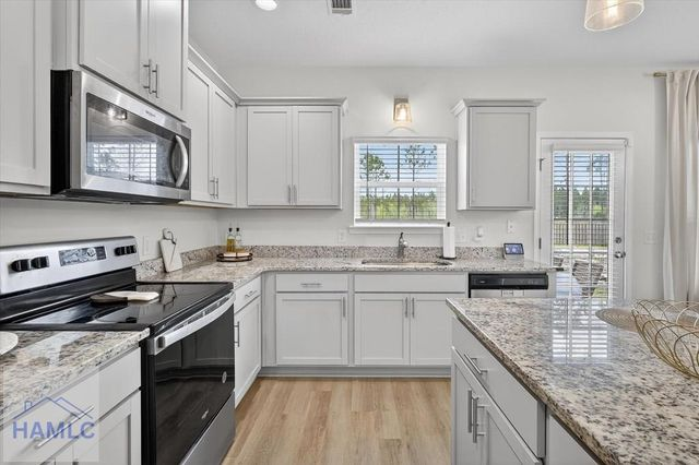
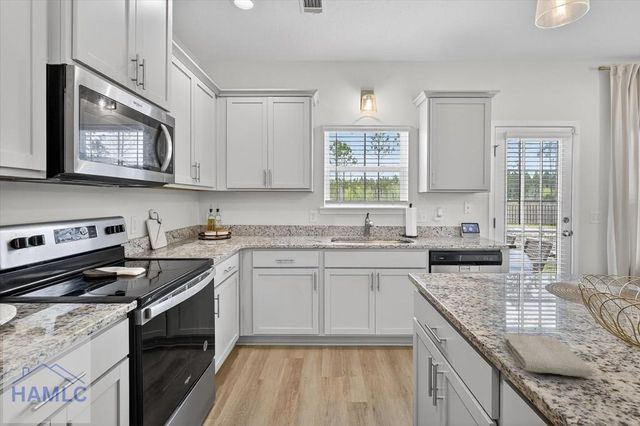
+ washcloth (541, 351)
